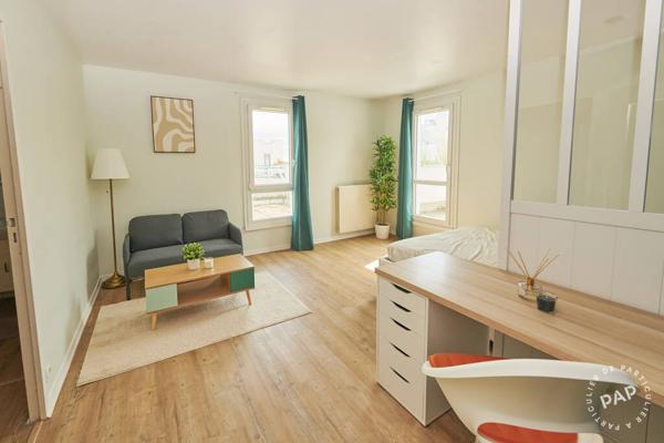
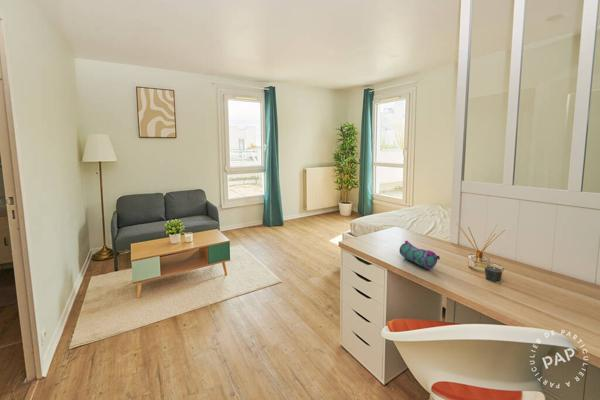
+ pencil case (417, 254)
